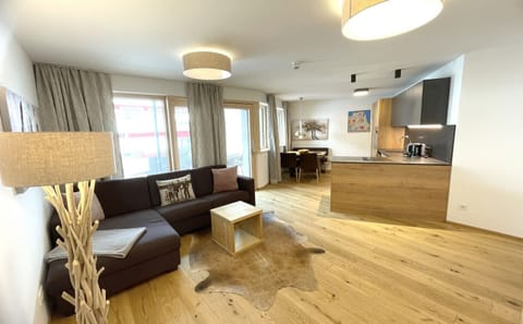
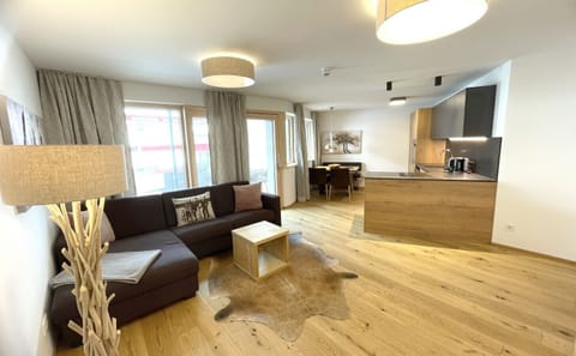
- wall art (358, 121)
